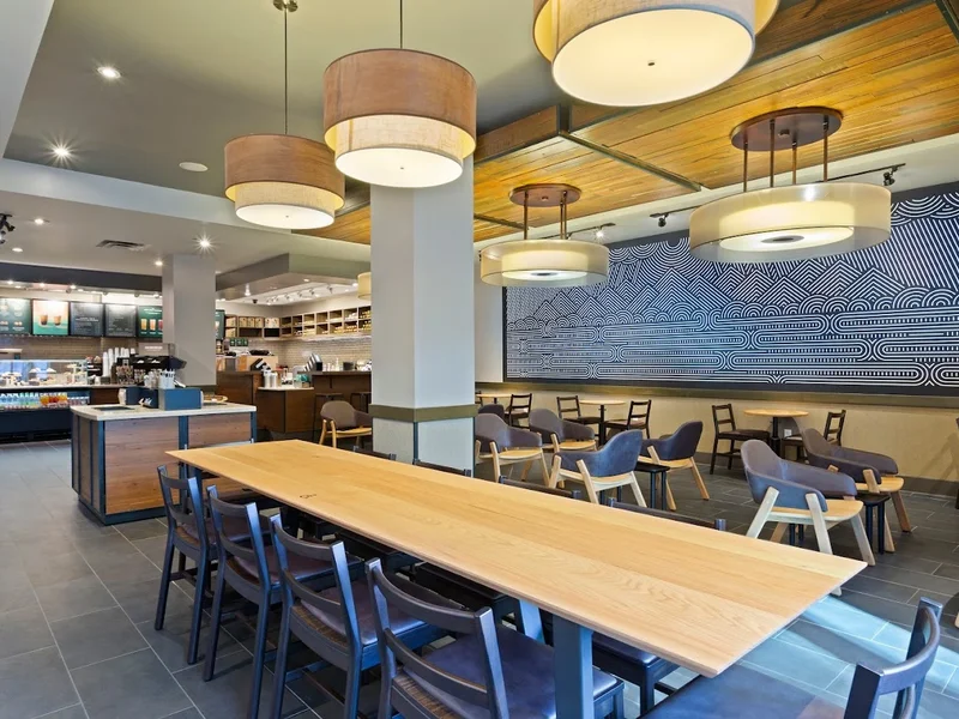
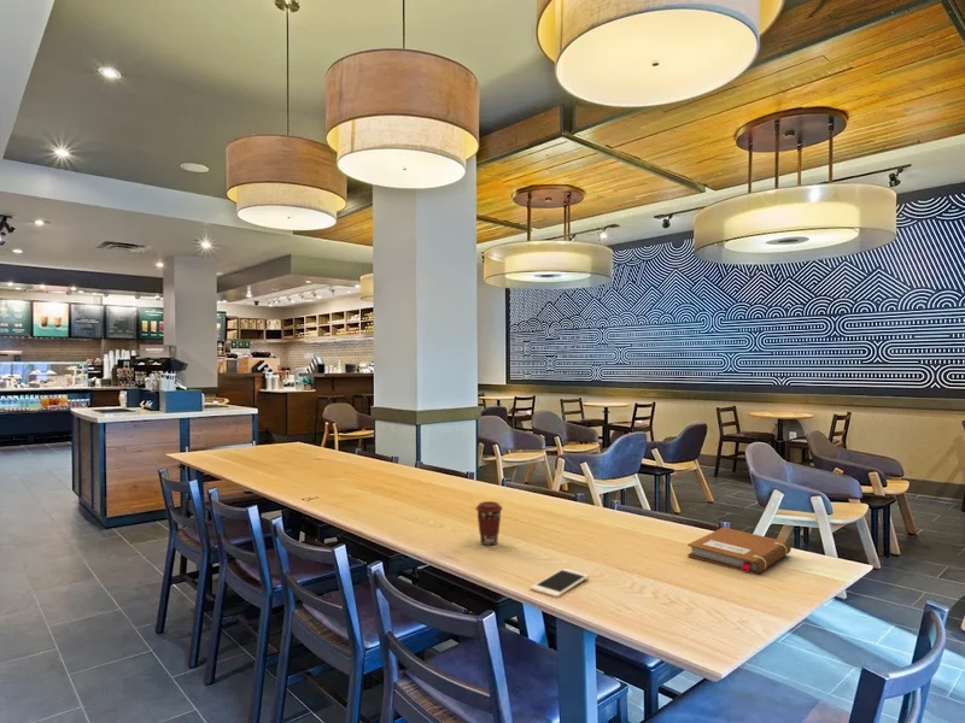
+ coffee cup (489, 523)
+ notebook (738, 549)
+ cell phone (560, 582)
